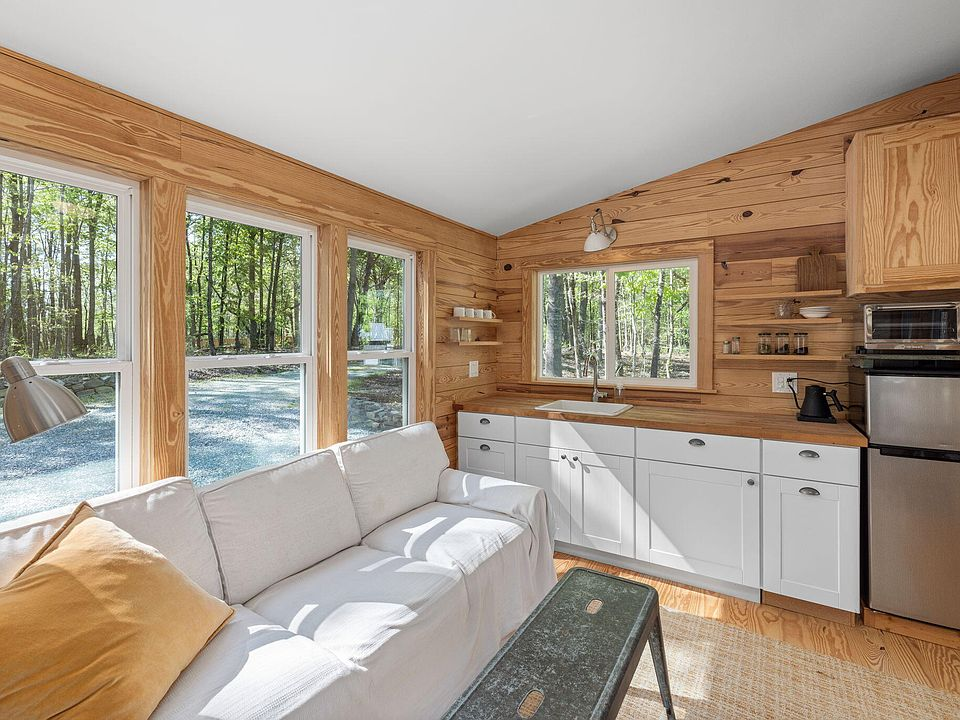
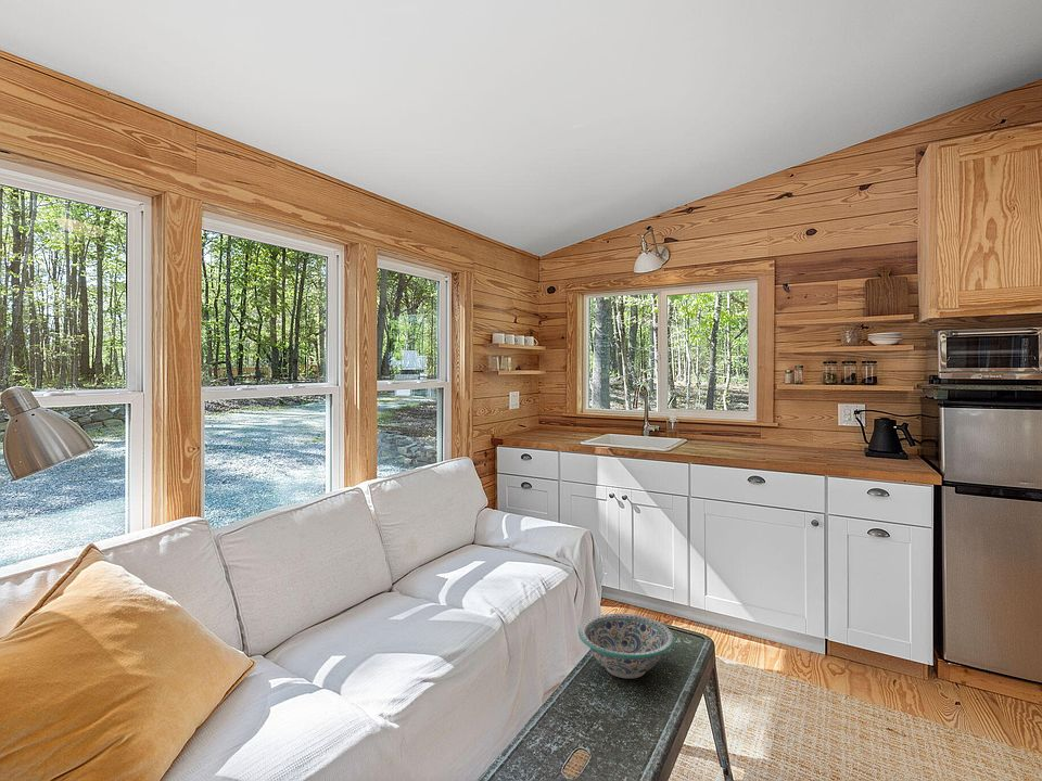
+ decorative bowl (625, 650)
